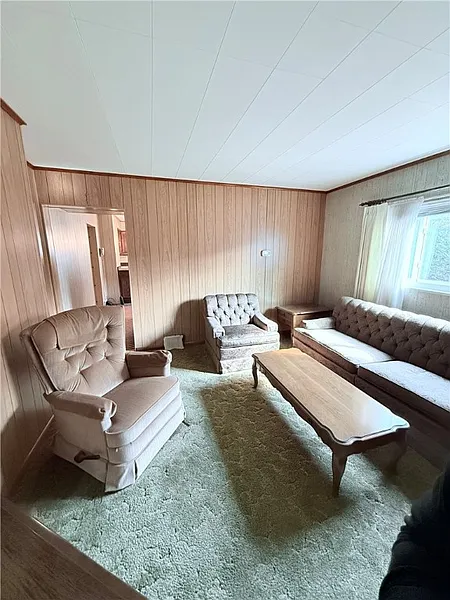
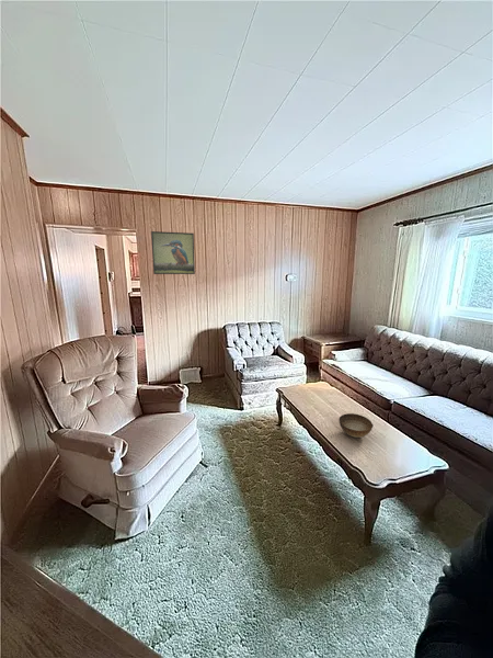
+ bowl (355, 428)
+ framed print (173, 253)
